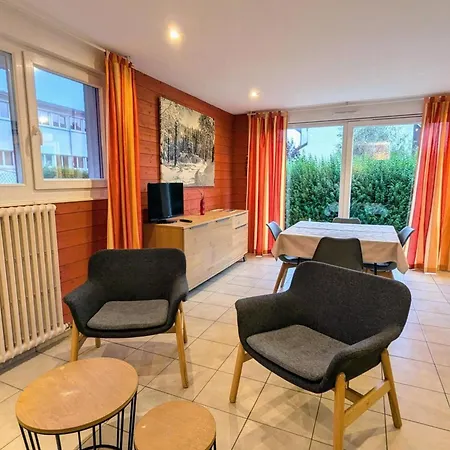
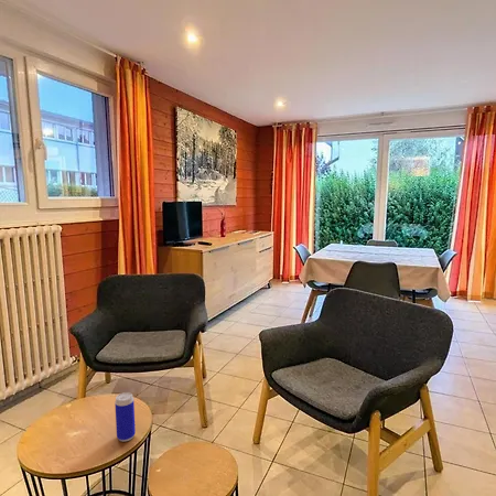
+ beverage can (125, 417)
